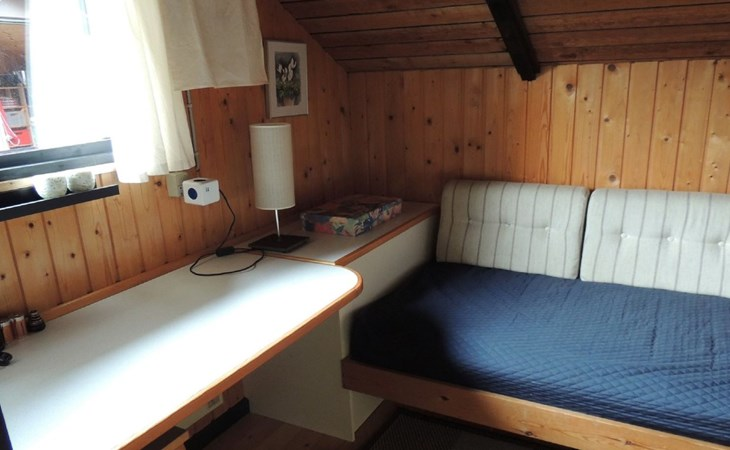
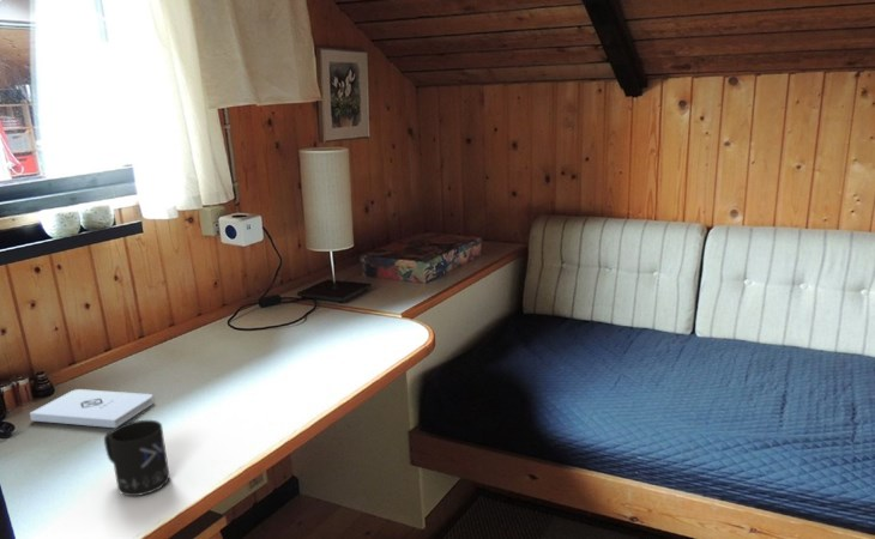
+ mug (132, 455)
+ notepad (93, 407)
